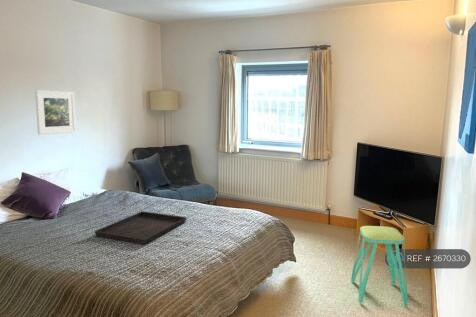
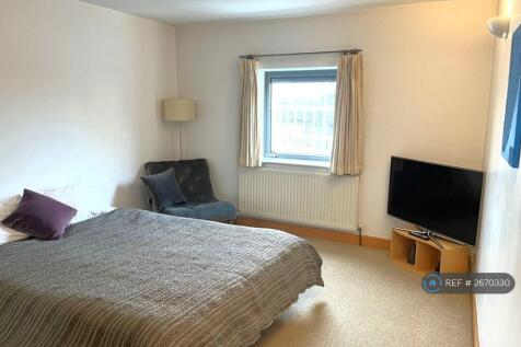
- stool (373, 258)
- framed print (56, 112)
- serving tray (143, 226)
